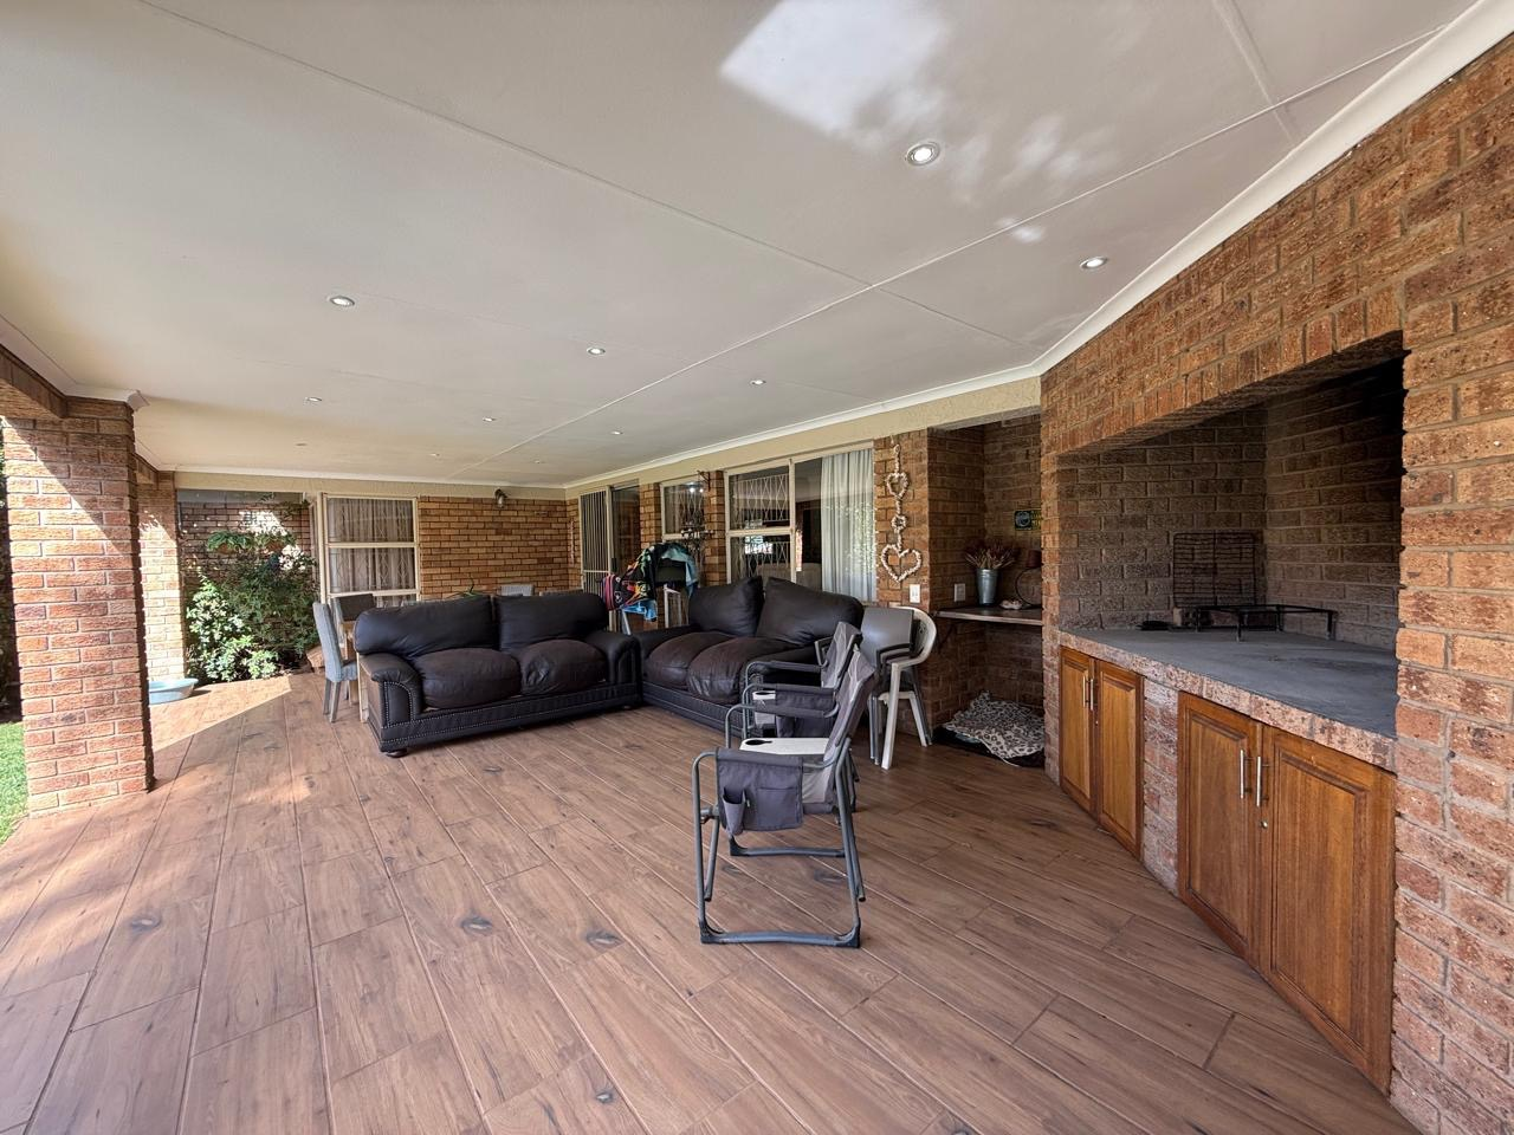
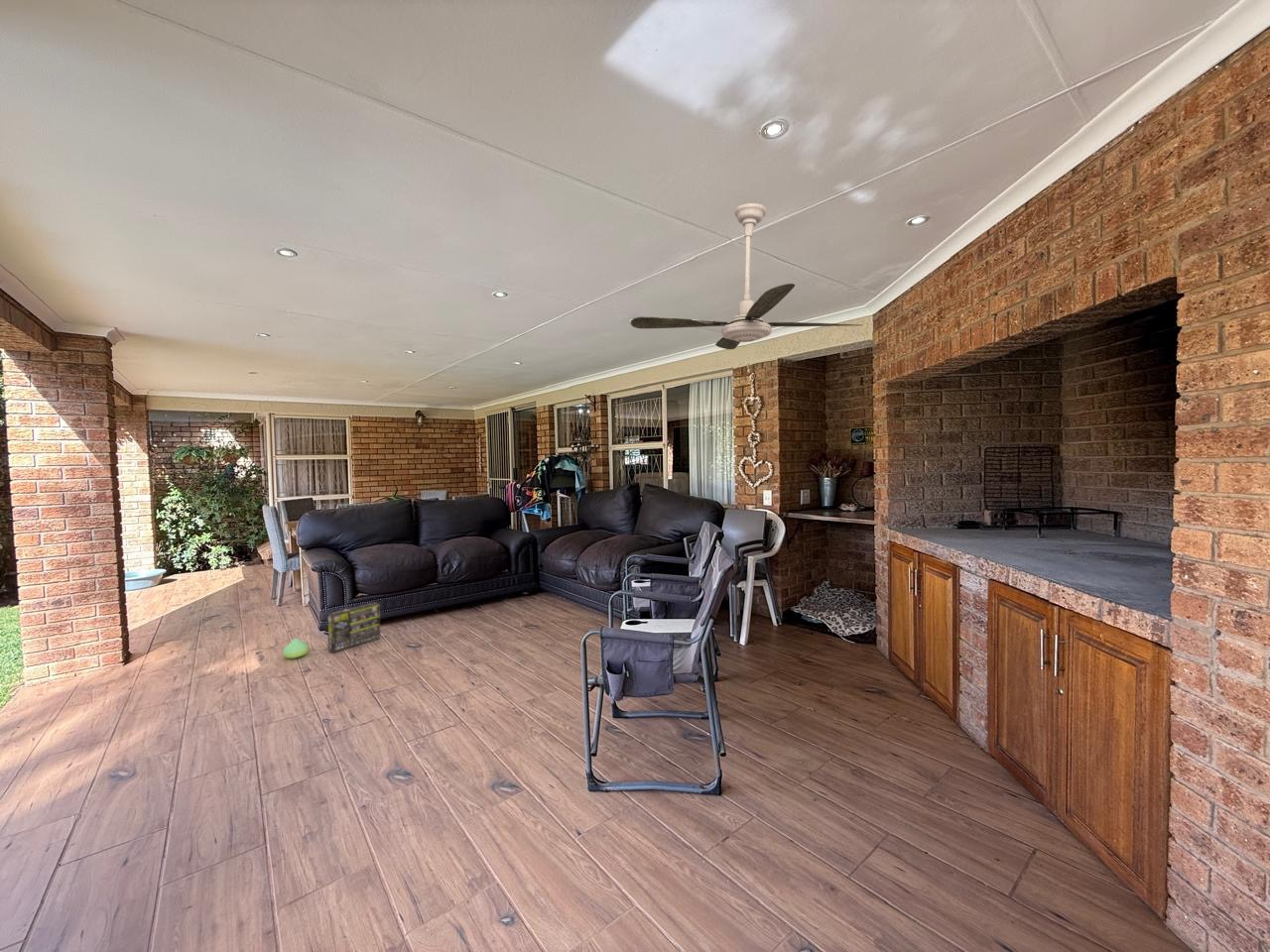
+ box (354, 626)
+ plush toy (296, 648)
+ ceiling fan (745, 274)
